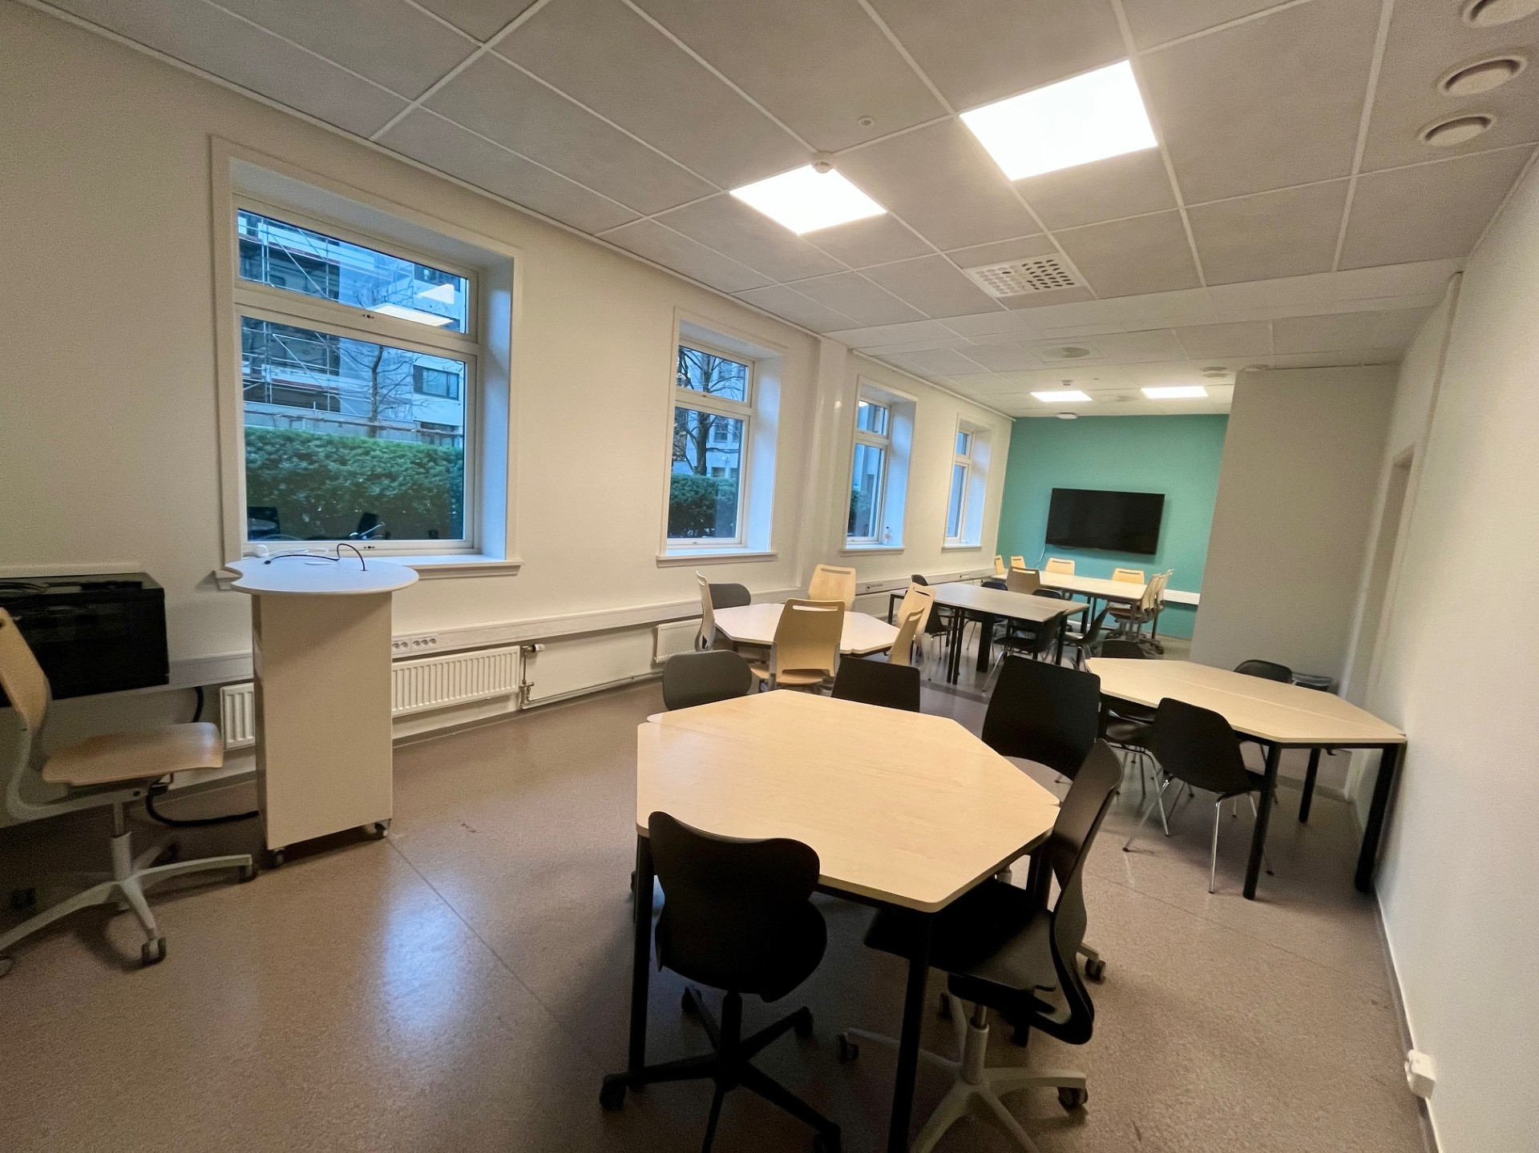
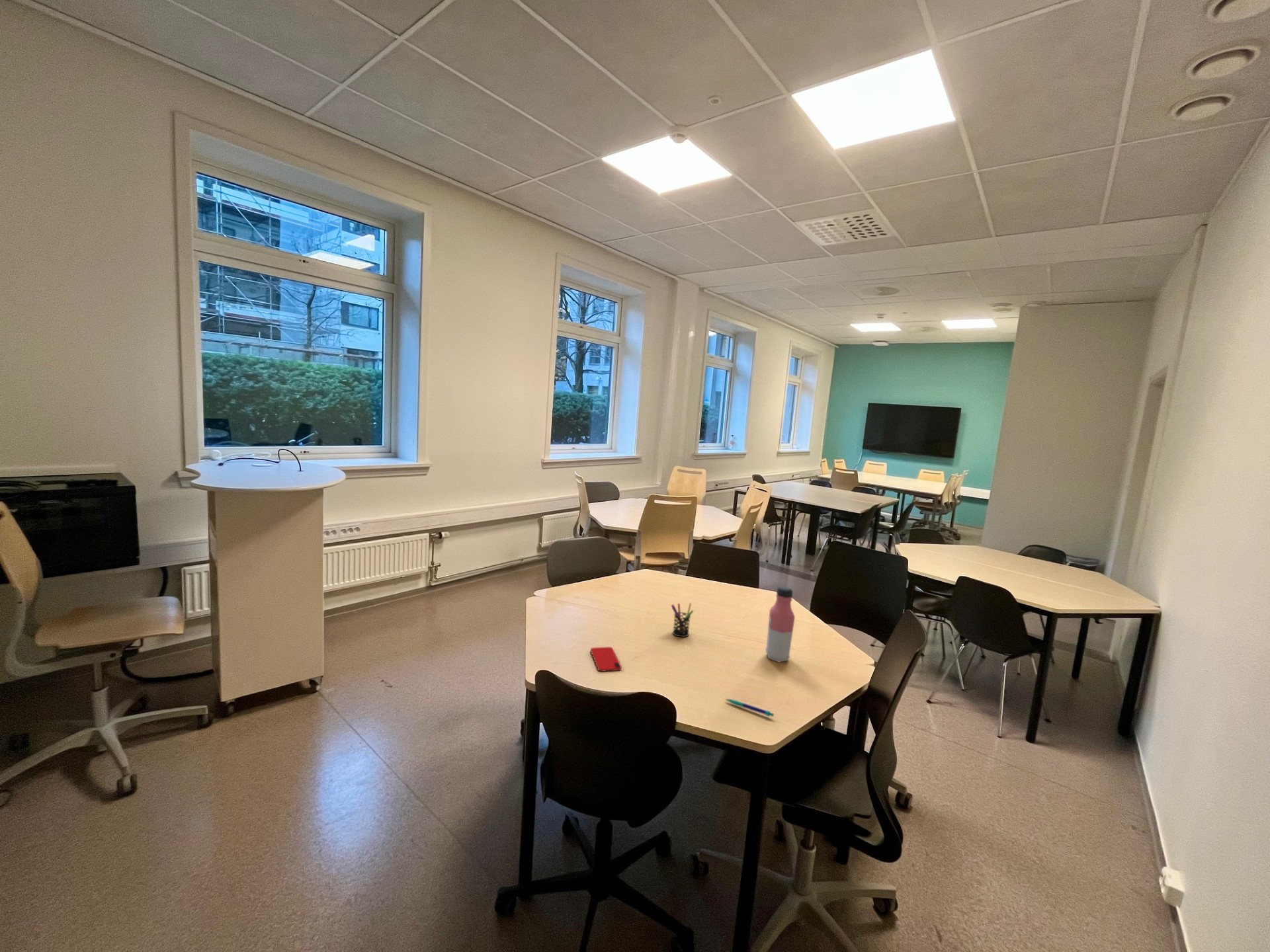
+ water bottle (781, 623)
+ pen holder (683, 618)
+ smartphone (605, 658)
+ pen (749, 706)
